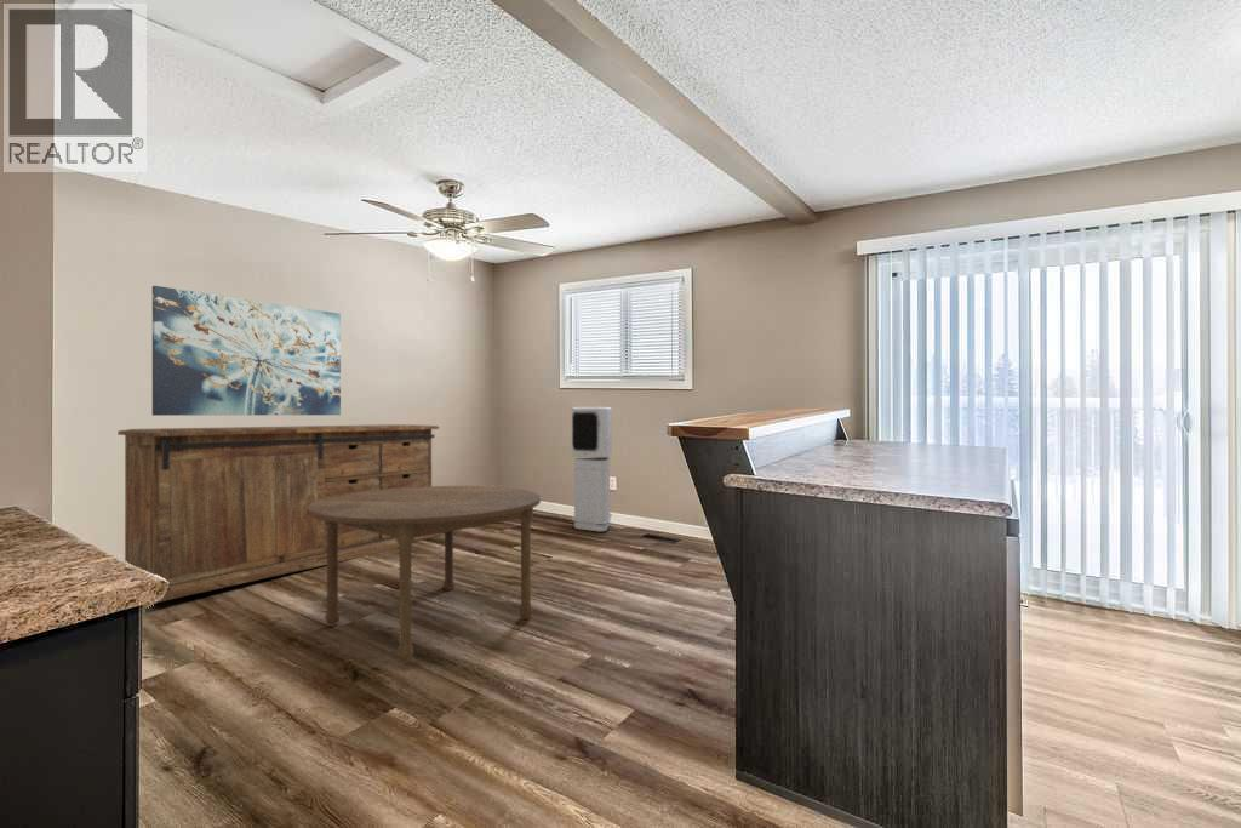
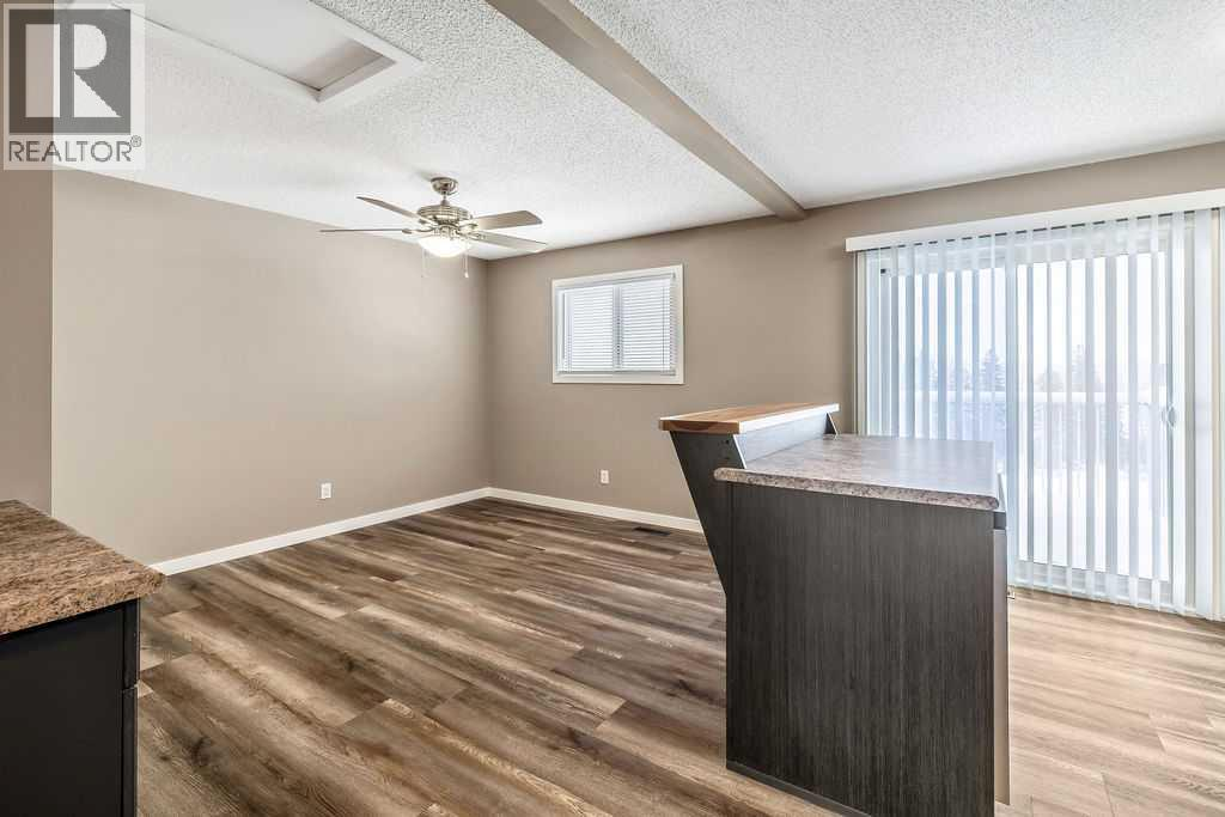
- air purifier (597, 467)
- dining table (445, 560)
- wall art (257, 358)
- sideboard (305, 492)
